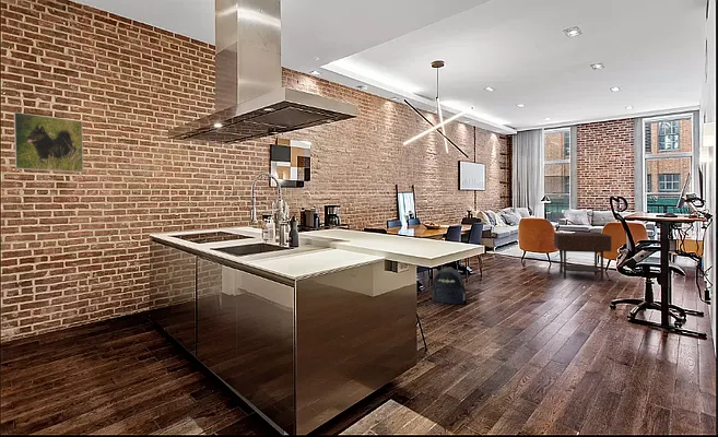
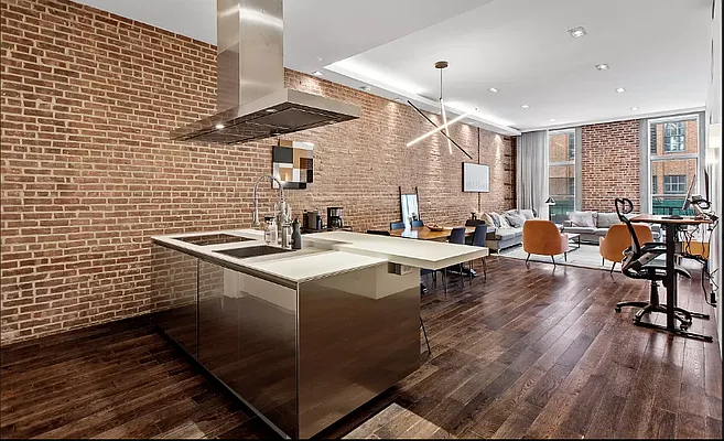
- side table (580, 251)
- backpack (449, 284)
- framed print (50, 143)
